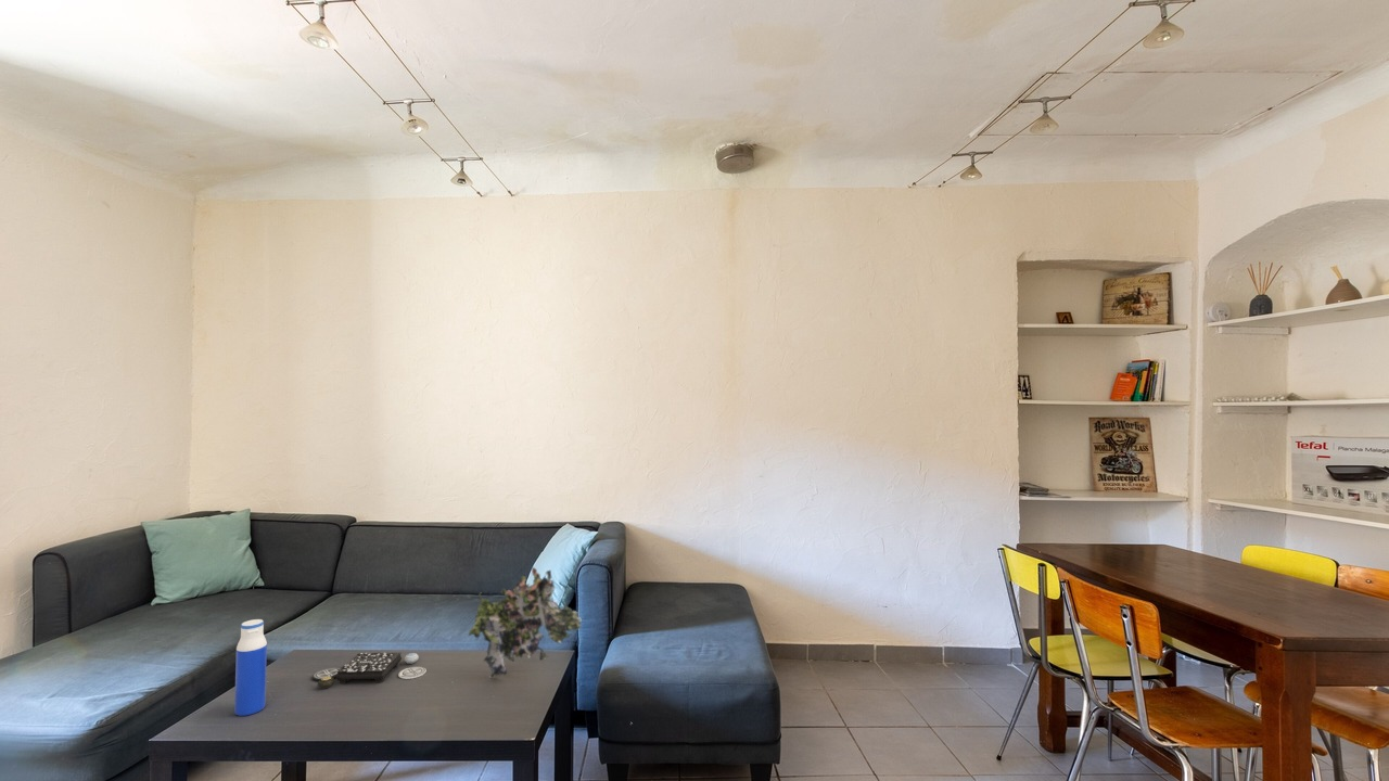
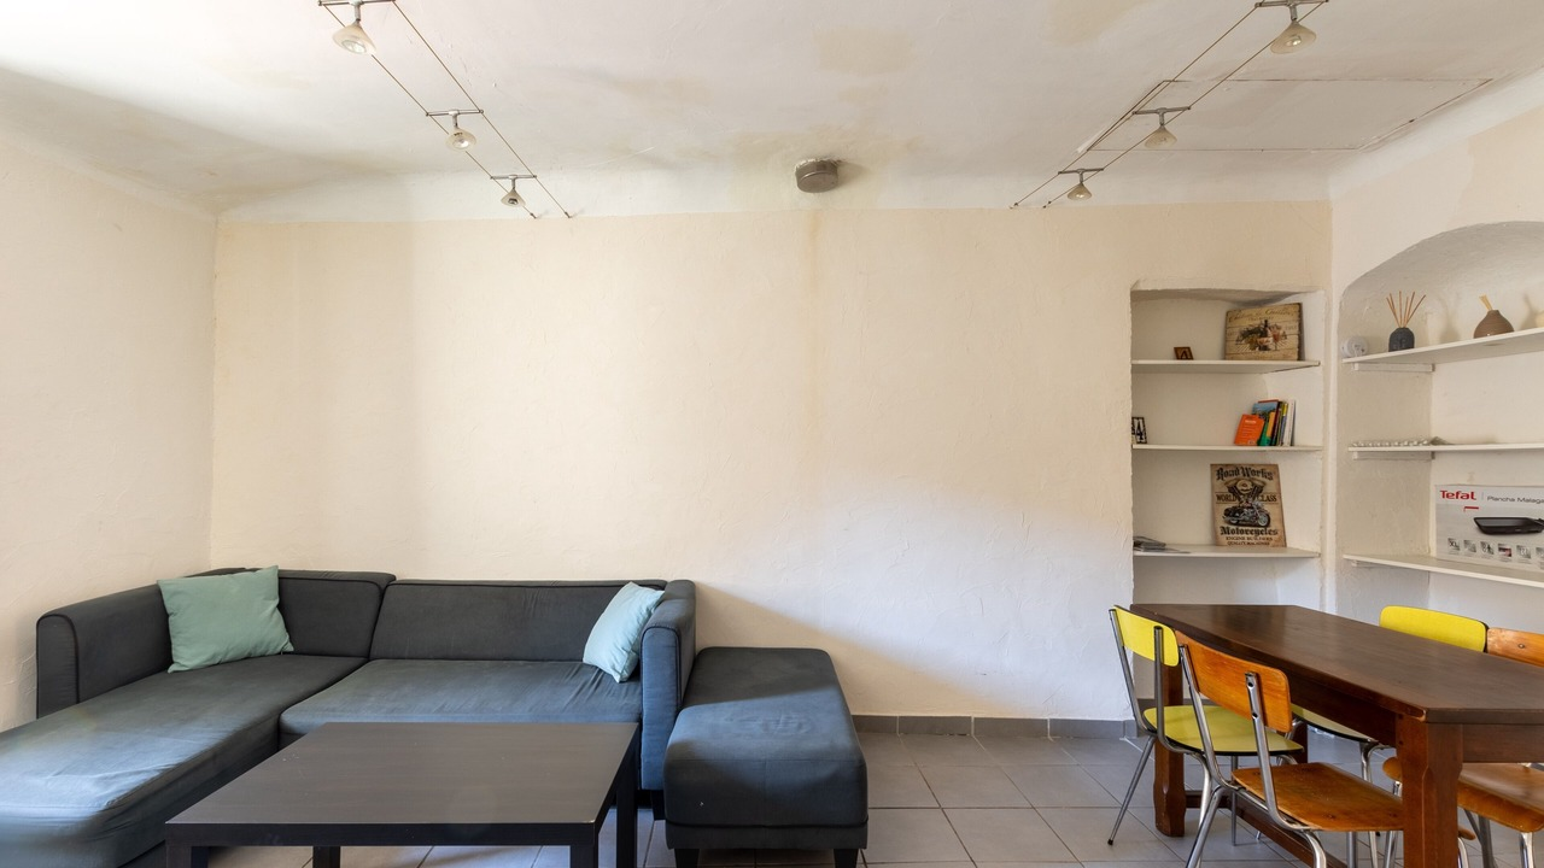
- plant (526, 623)
- board game (370, 667)
- water bottle (251, 666)
